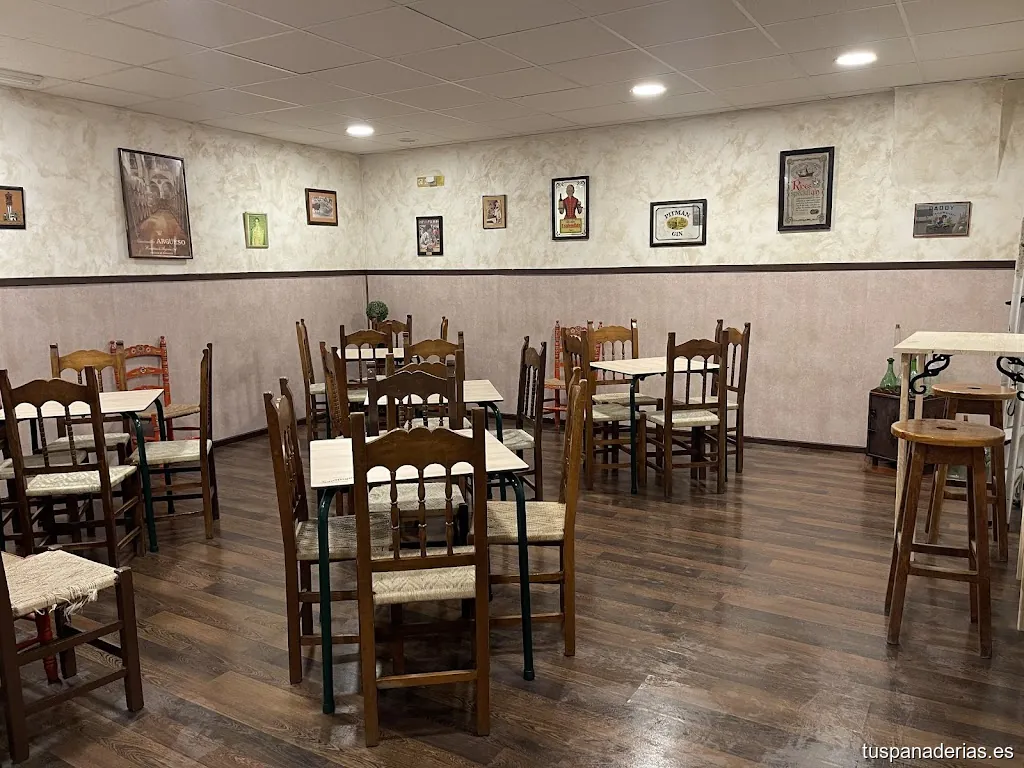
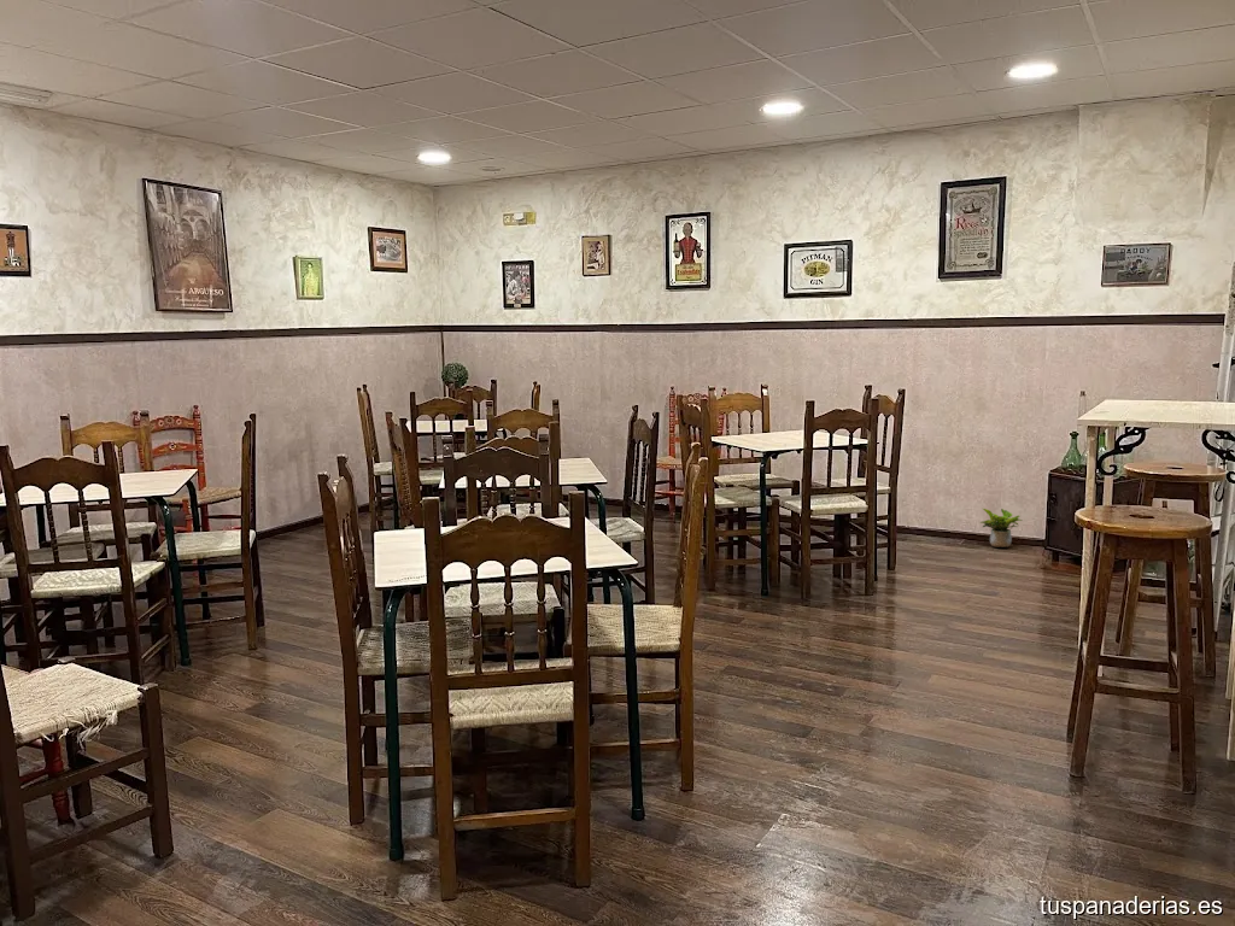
+ potted plant (1000, 527)
